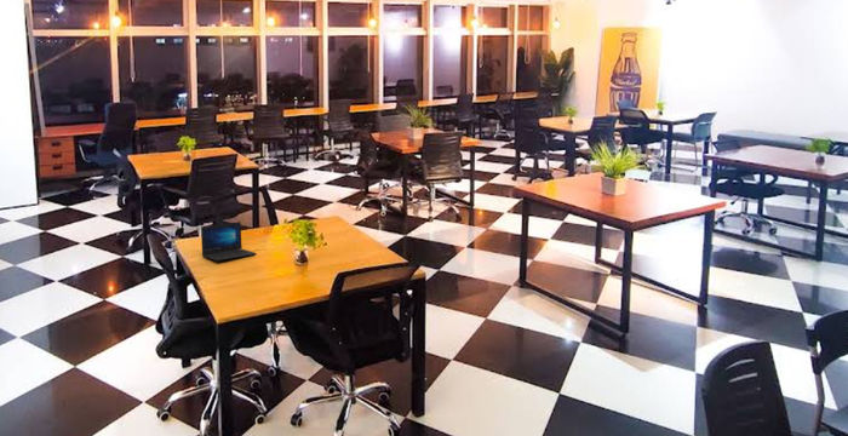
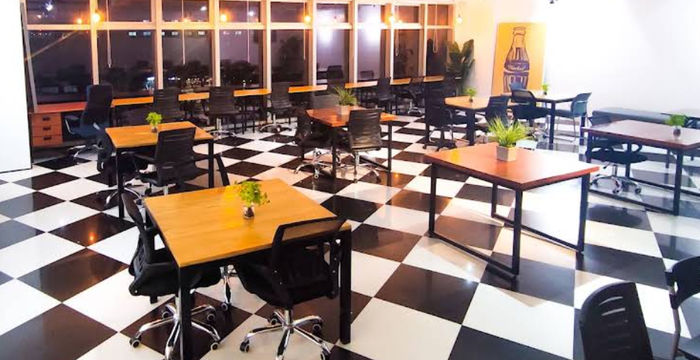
- laptop (228, 240)
